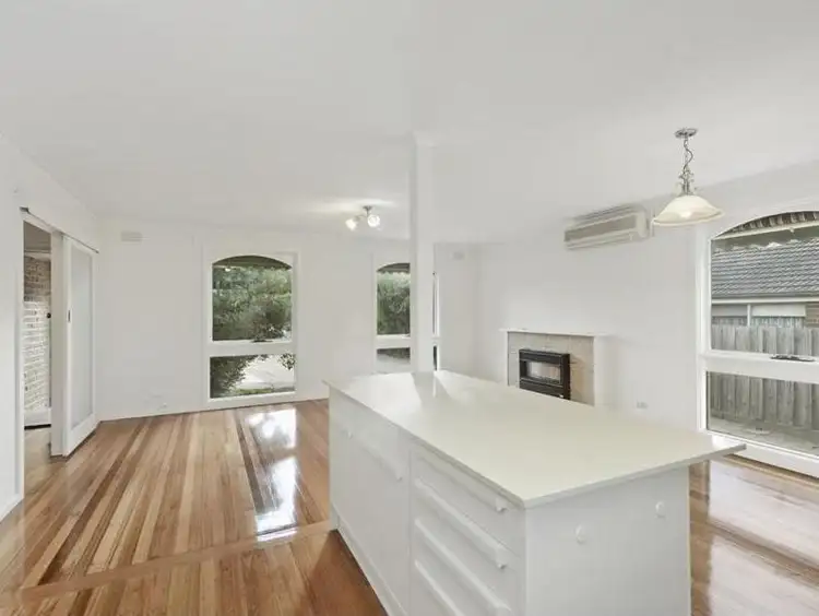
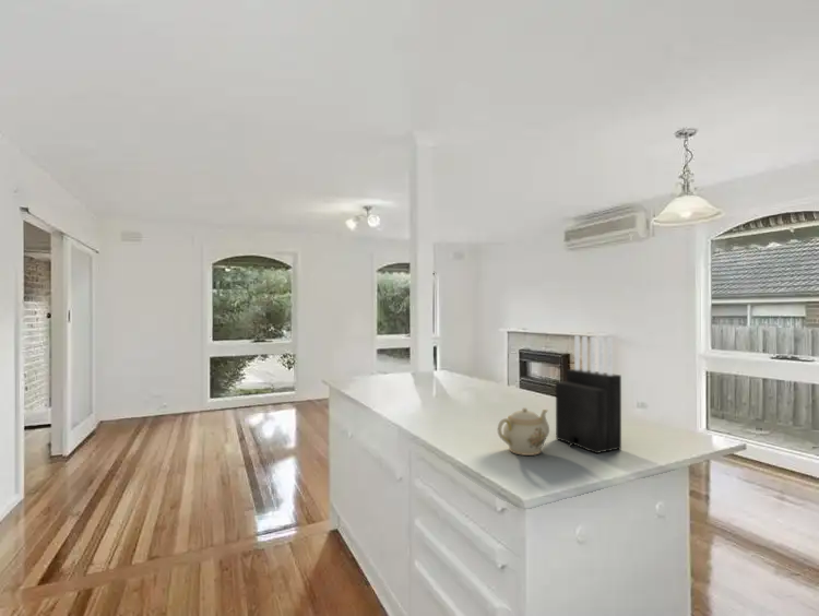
+ teapot (523, 429)
+ knife block (584, 390)
